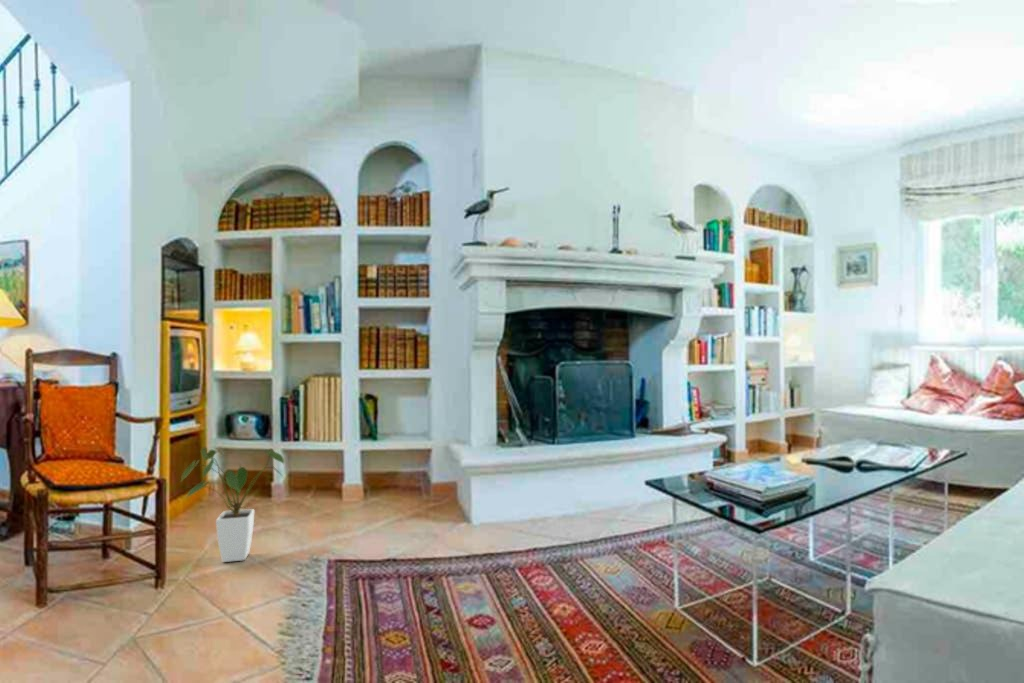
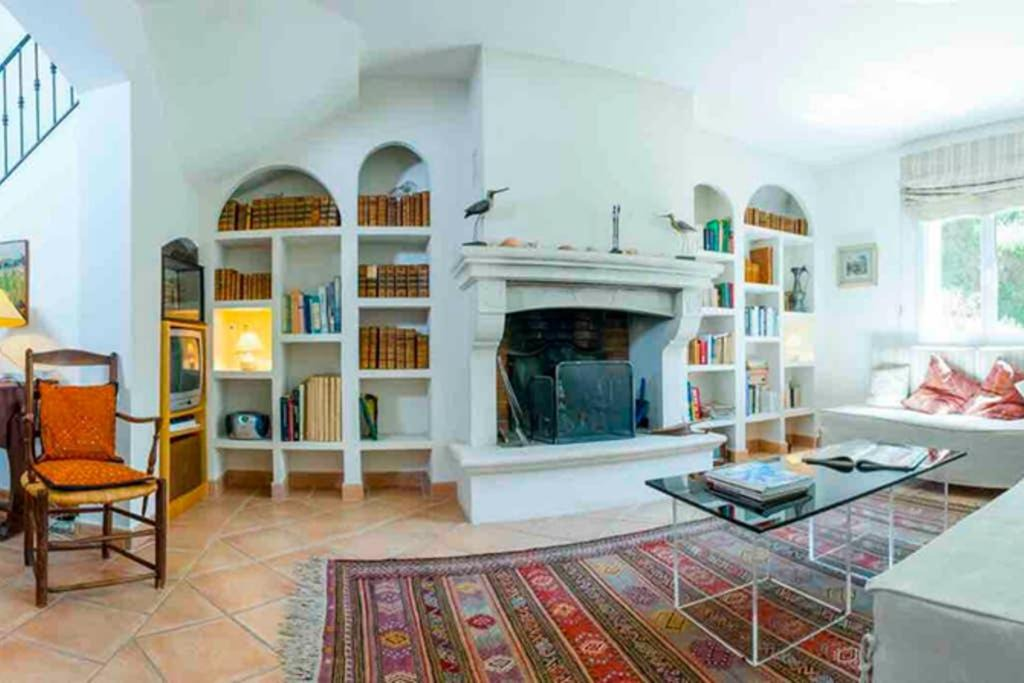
- house plant (235, 501)
